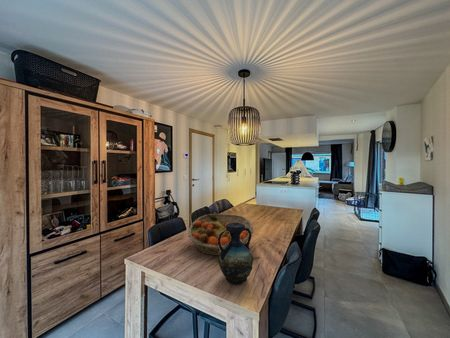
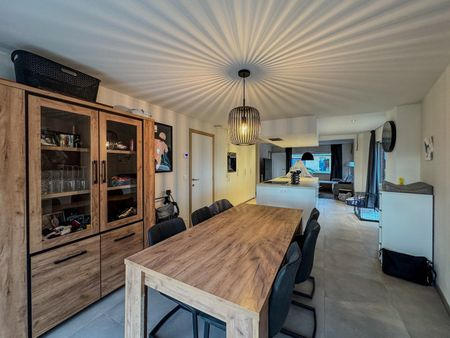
- vase (235, 251)
- fruit basket (220, 232)
